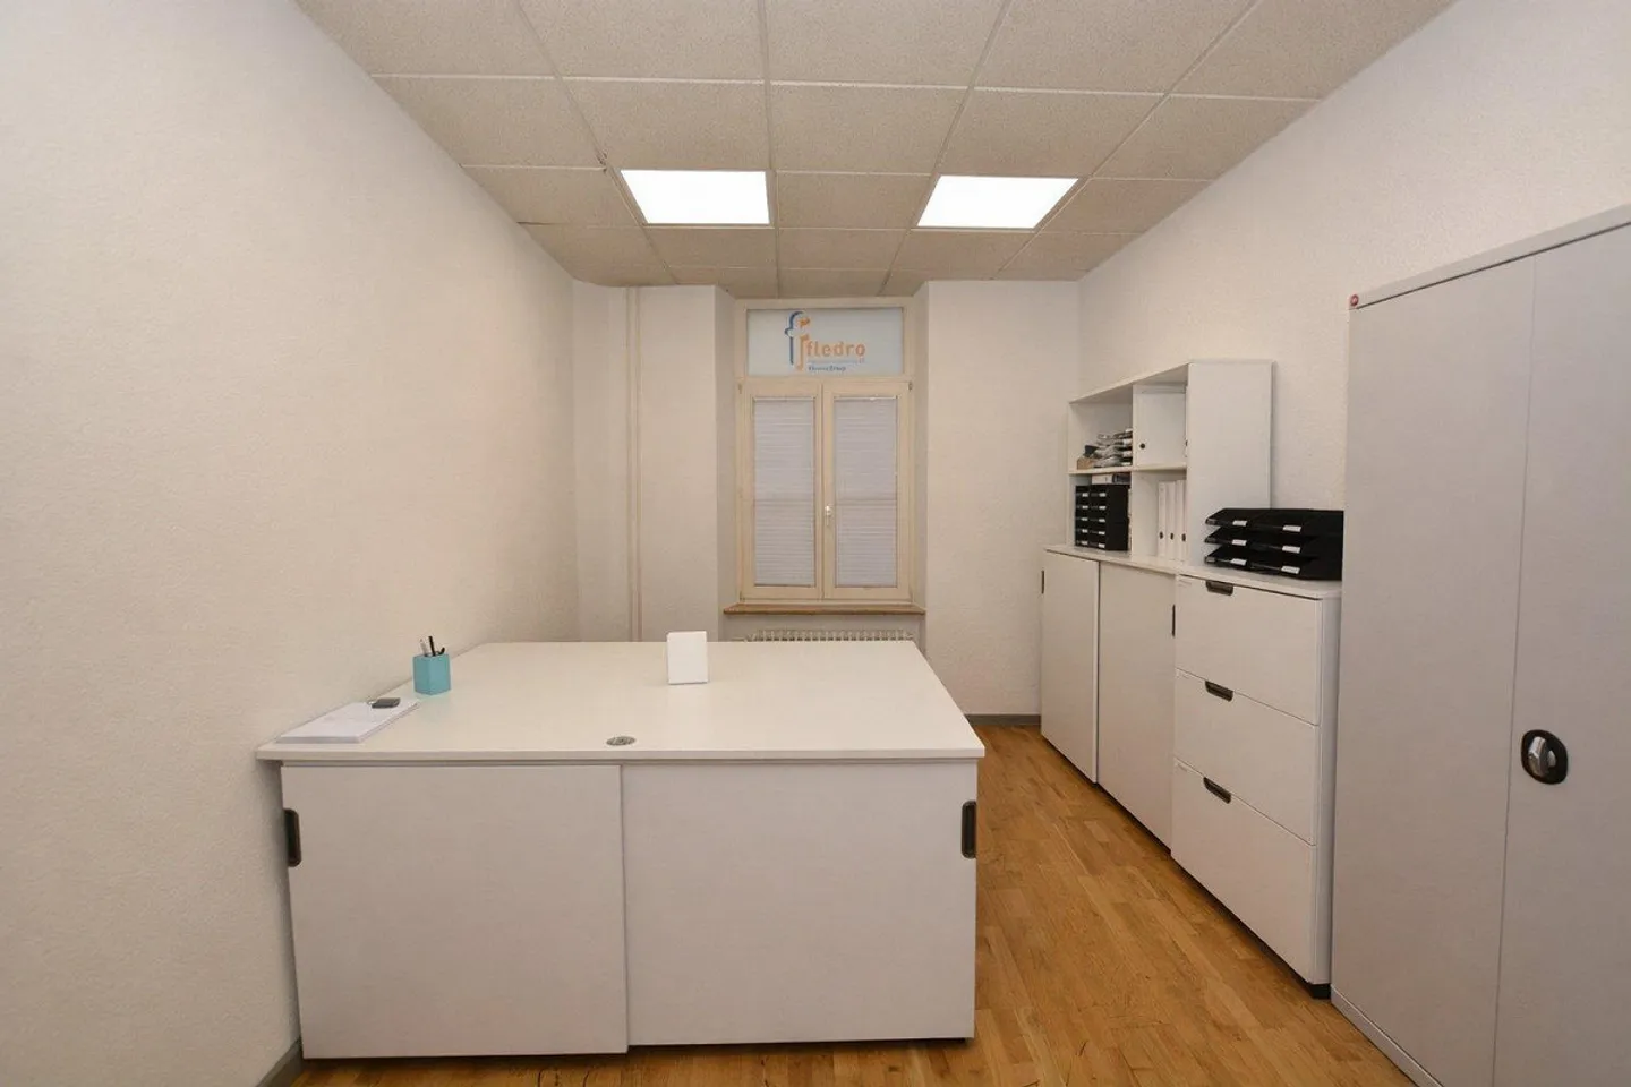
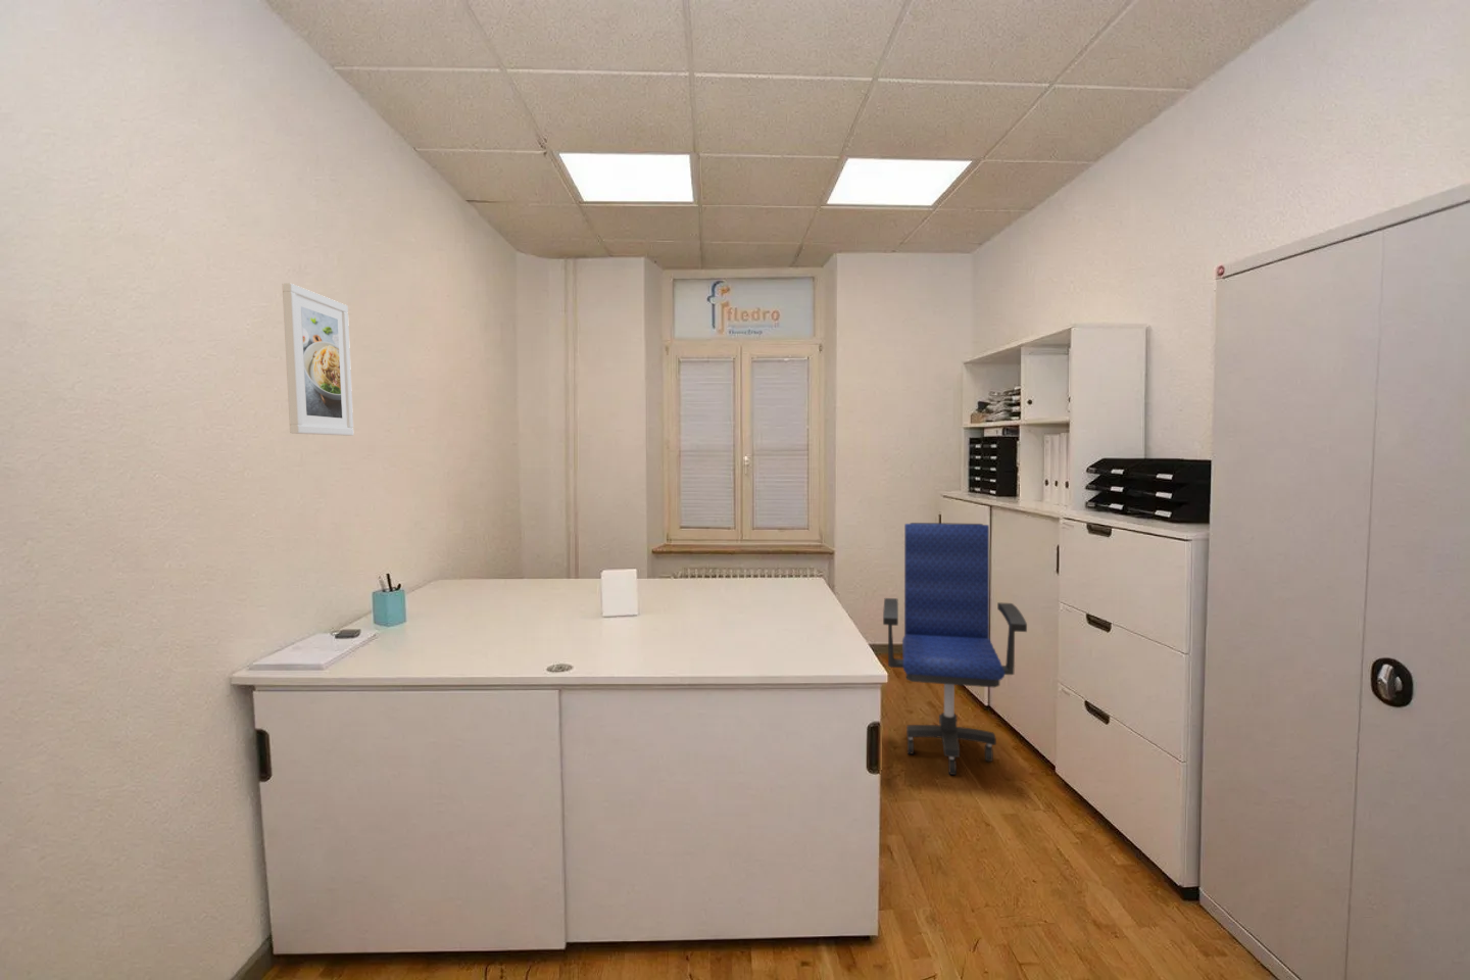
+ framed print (320, 364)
+ office chair (948, 641)
